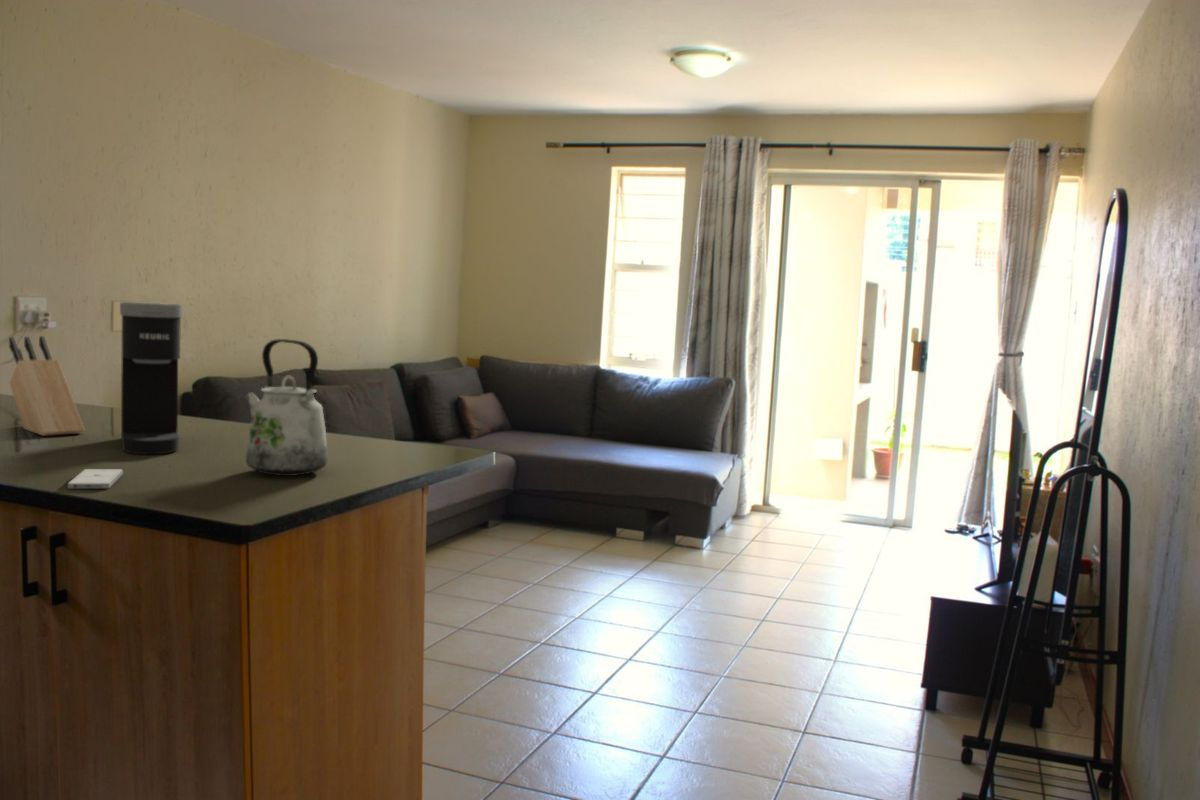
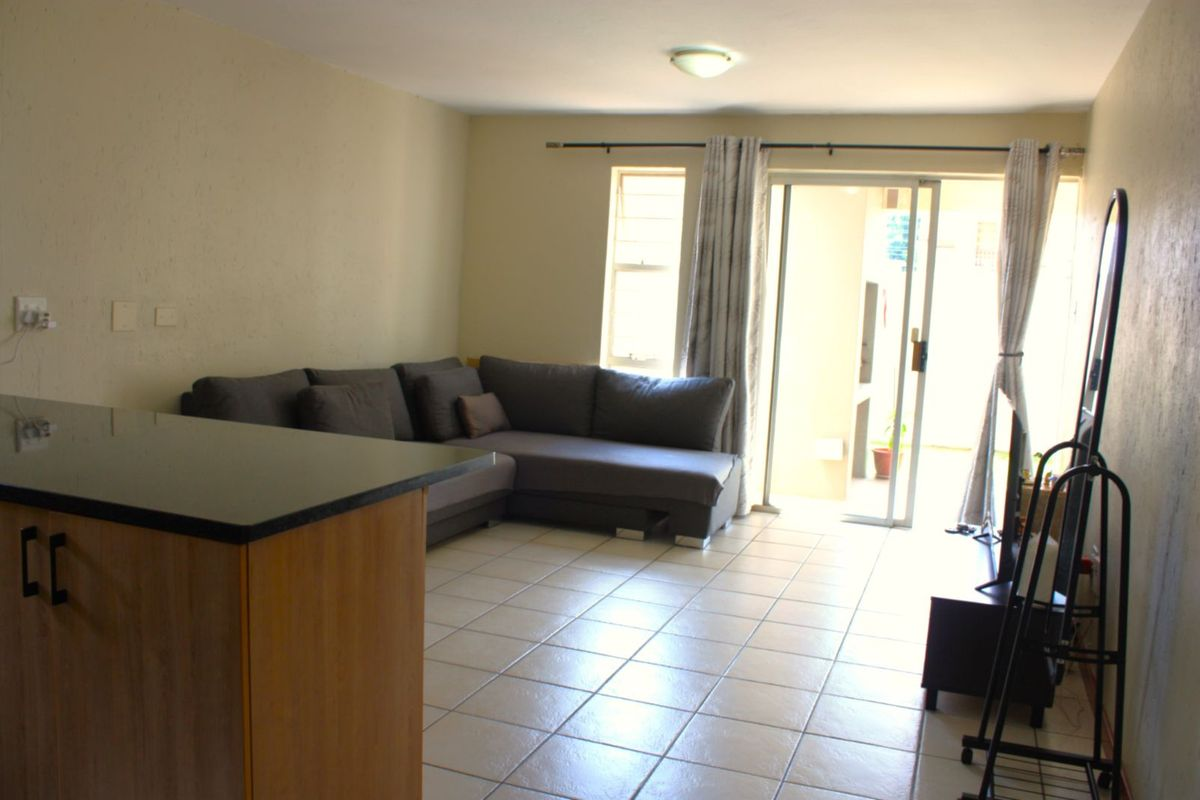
- knife block (43, 383)
- smartphone (96, 478)
- coffee maker (149, 373)
- kettle (278, 404)
